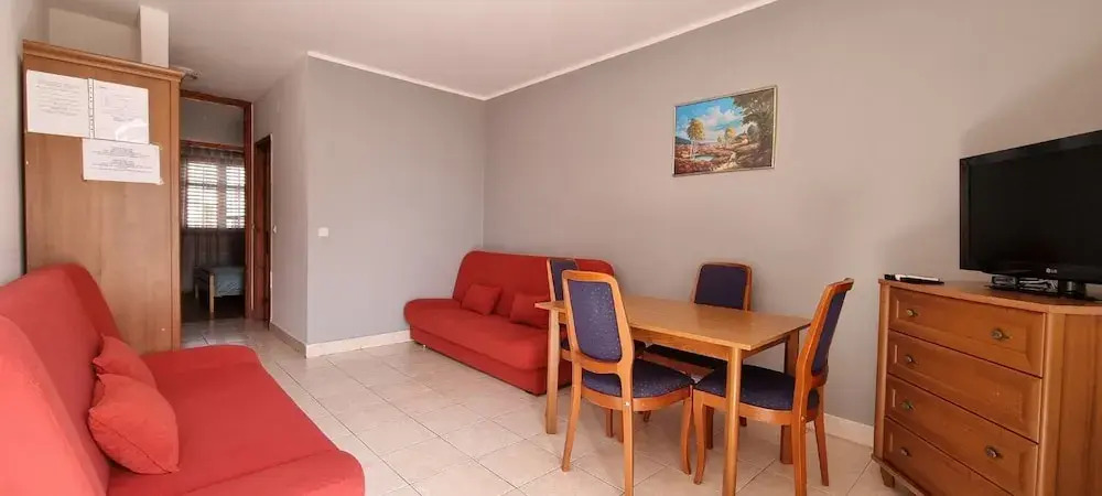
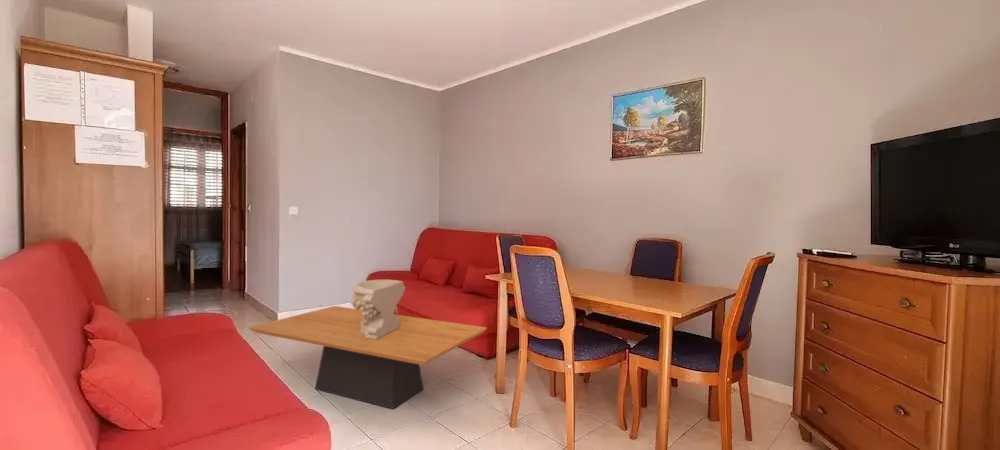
+ coffee table (369, 358)
+ decorative bowl (378, 306)
